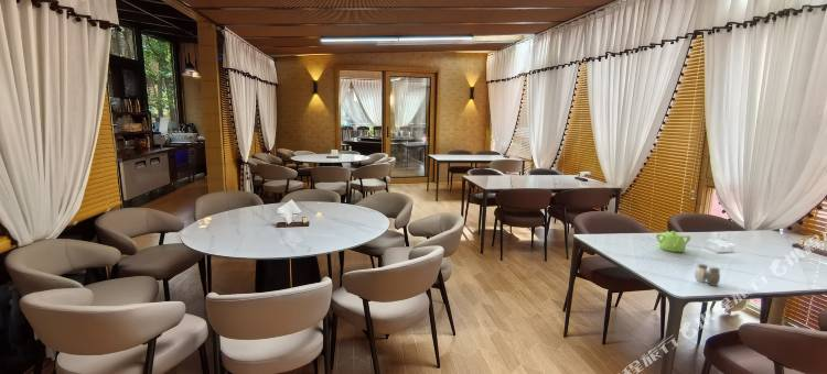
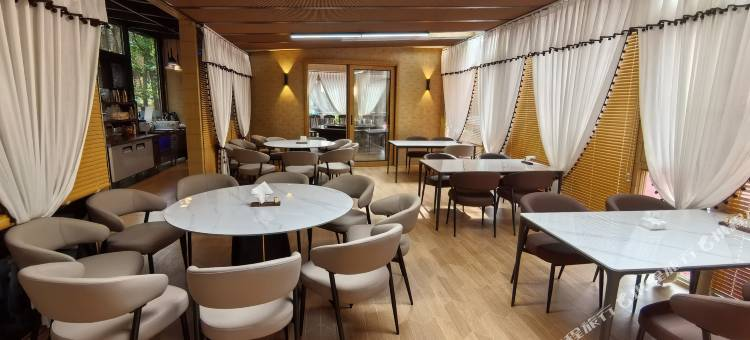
- teapot (673, 240)
- salt and pepper shaker (707, 274)
